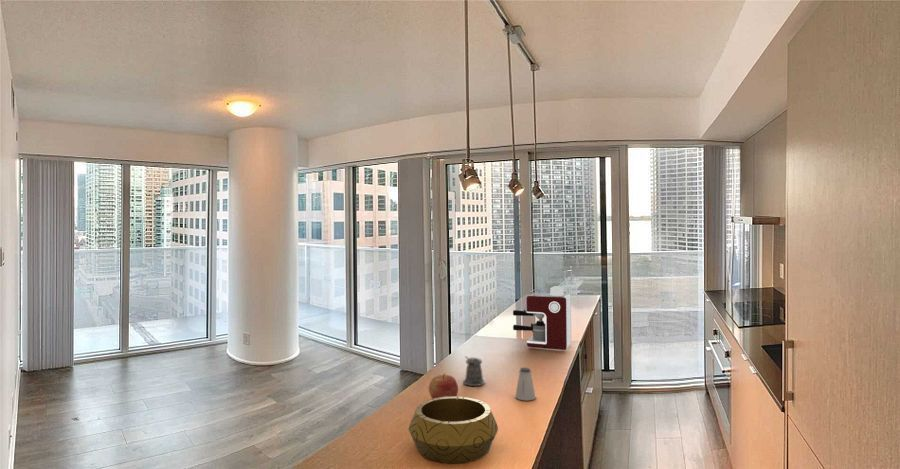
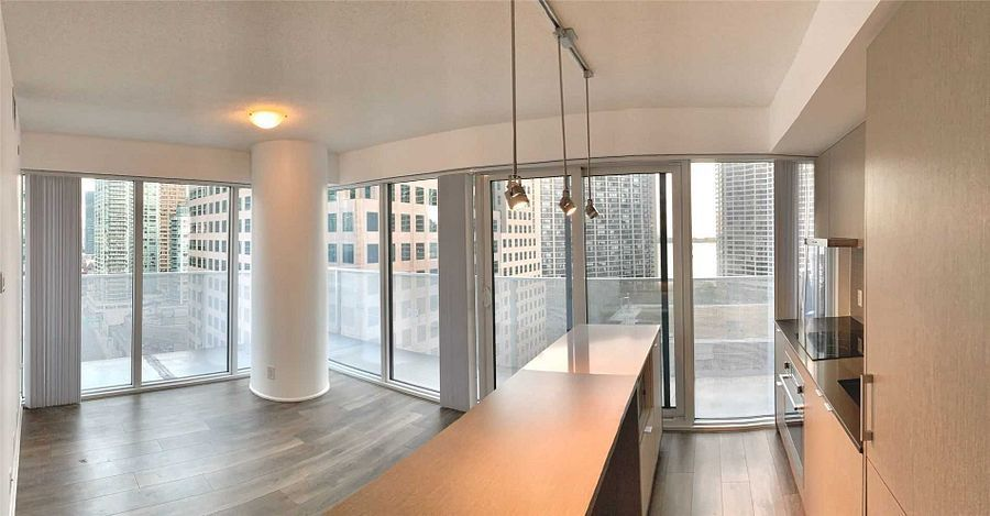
- apple (443, 387)
- coffee maker (540, 315)
- pepper shaker (473, 369)
- saltshaker (525, 382)
- decorative bowl (453, 427)
